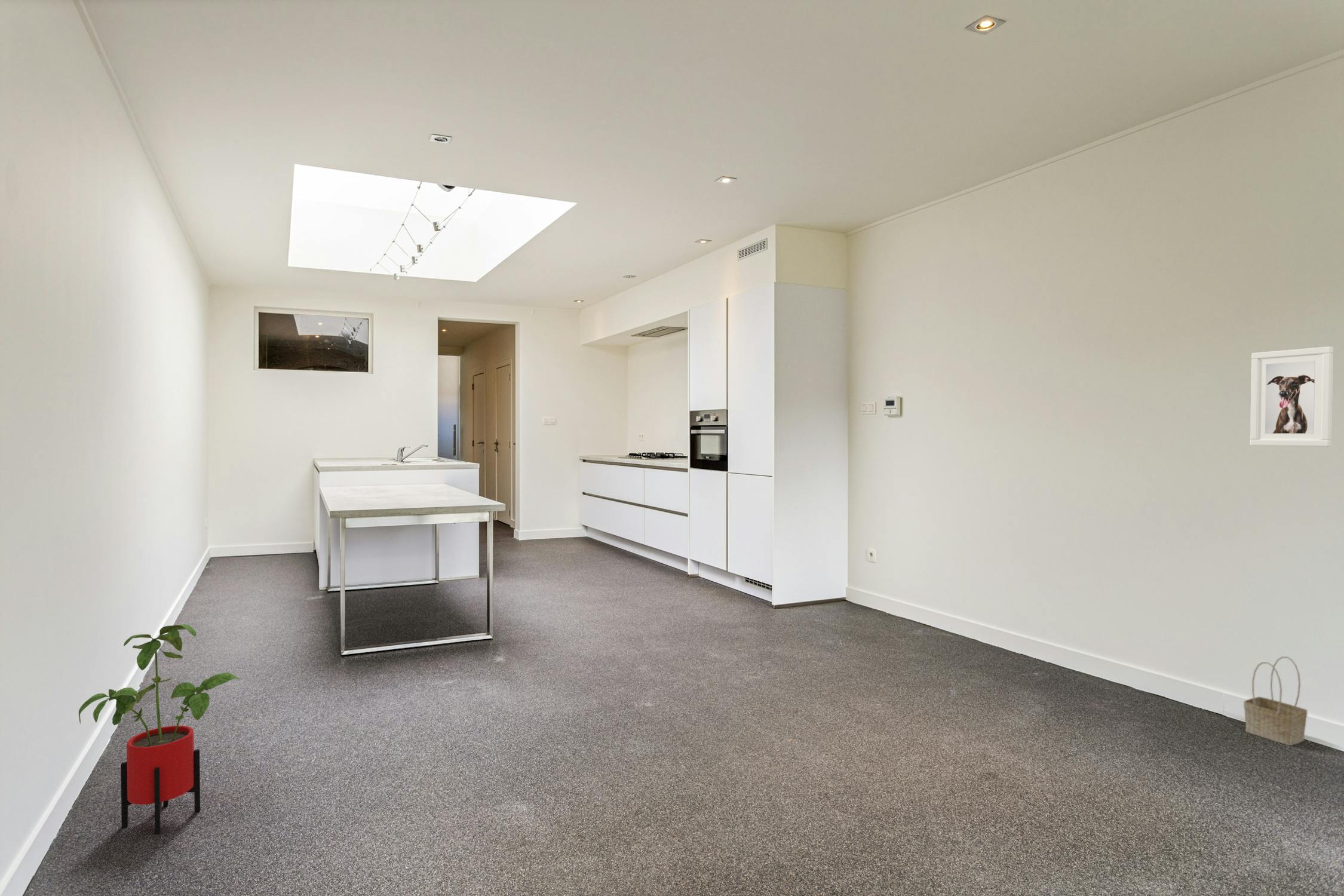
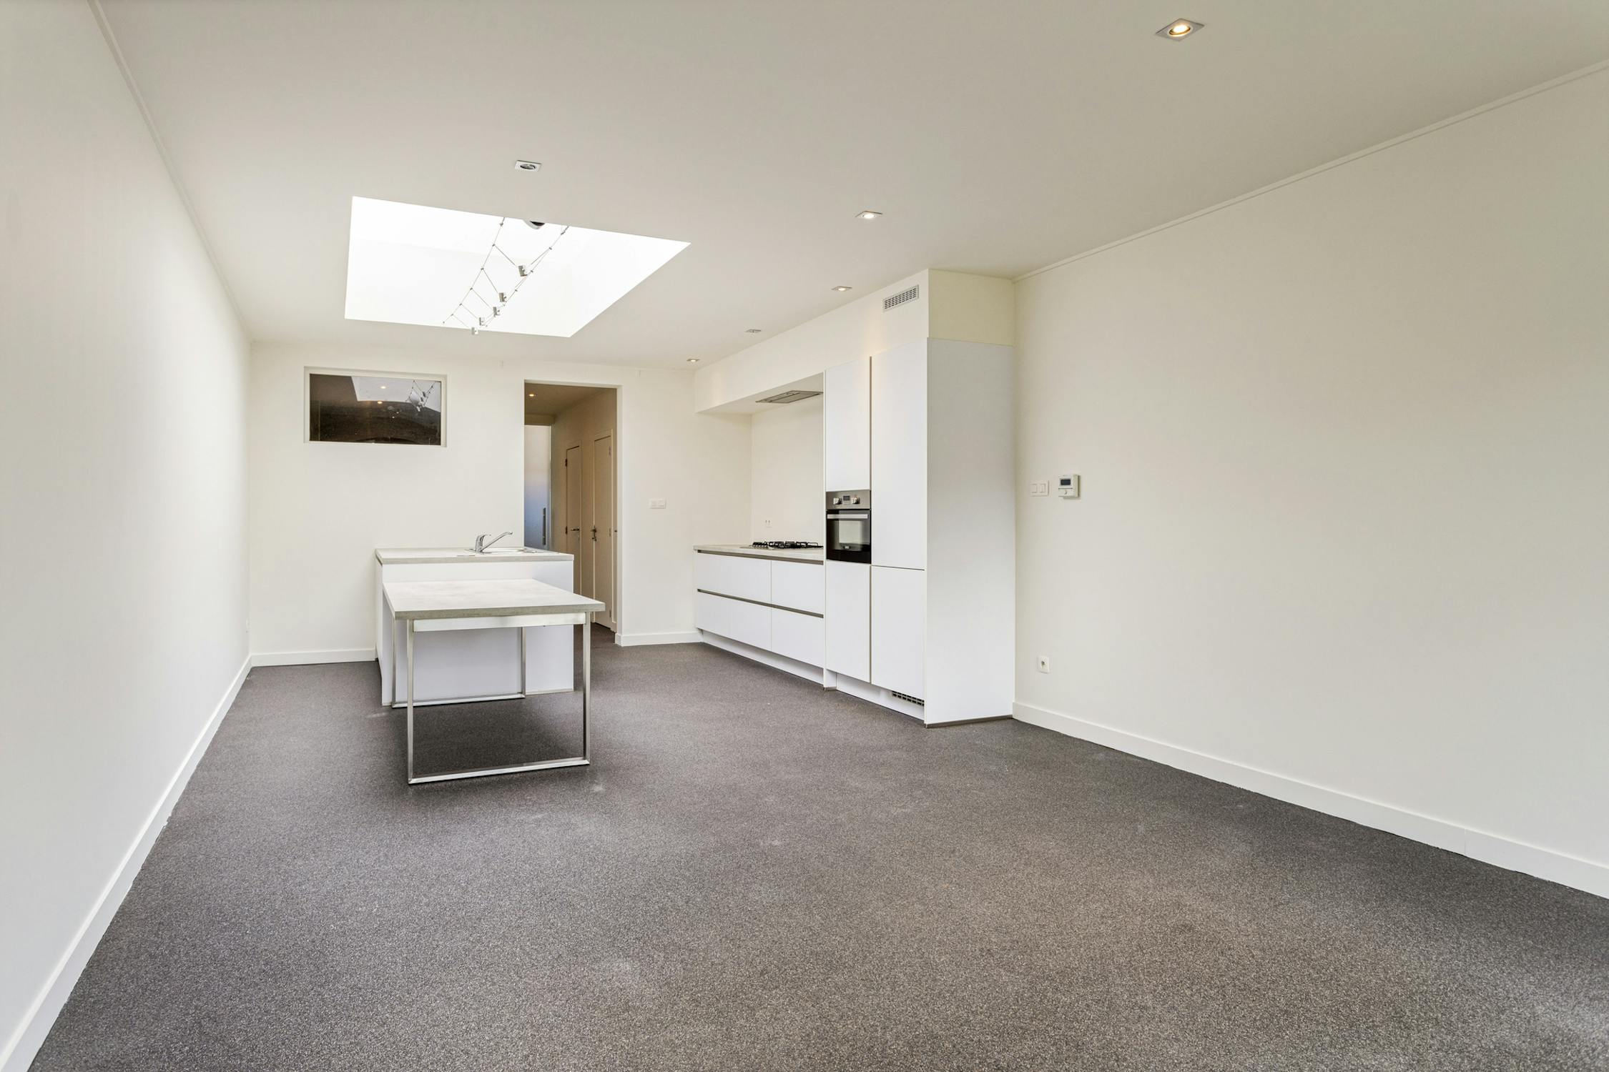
- basket (1273, 698)
- house plant (166, 726)
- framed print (1290, 398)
